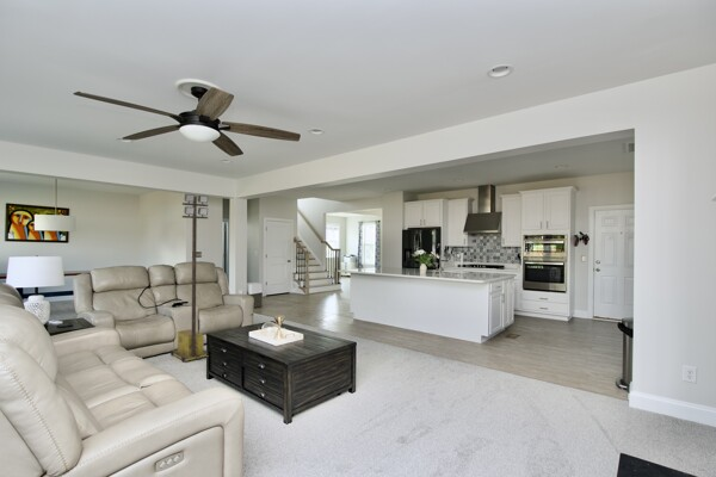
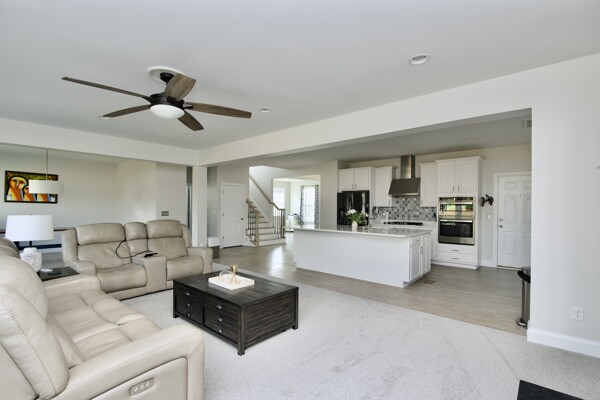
- portable light tower (192, 275)
